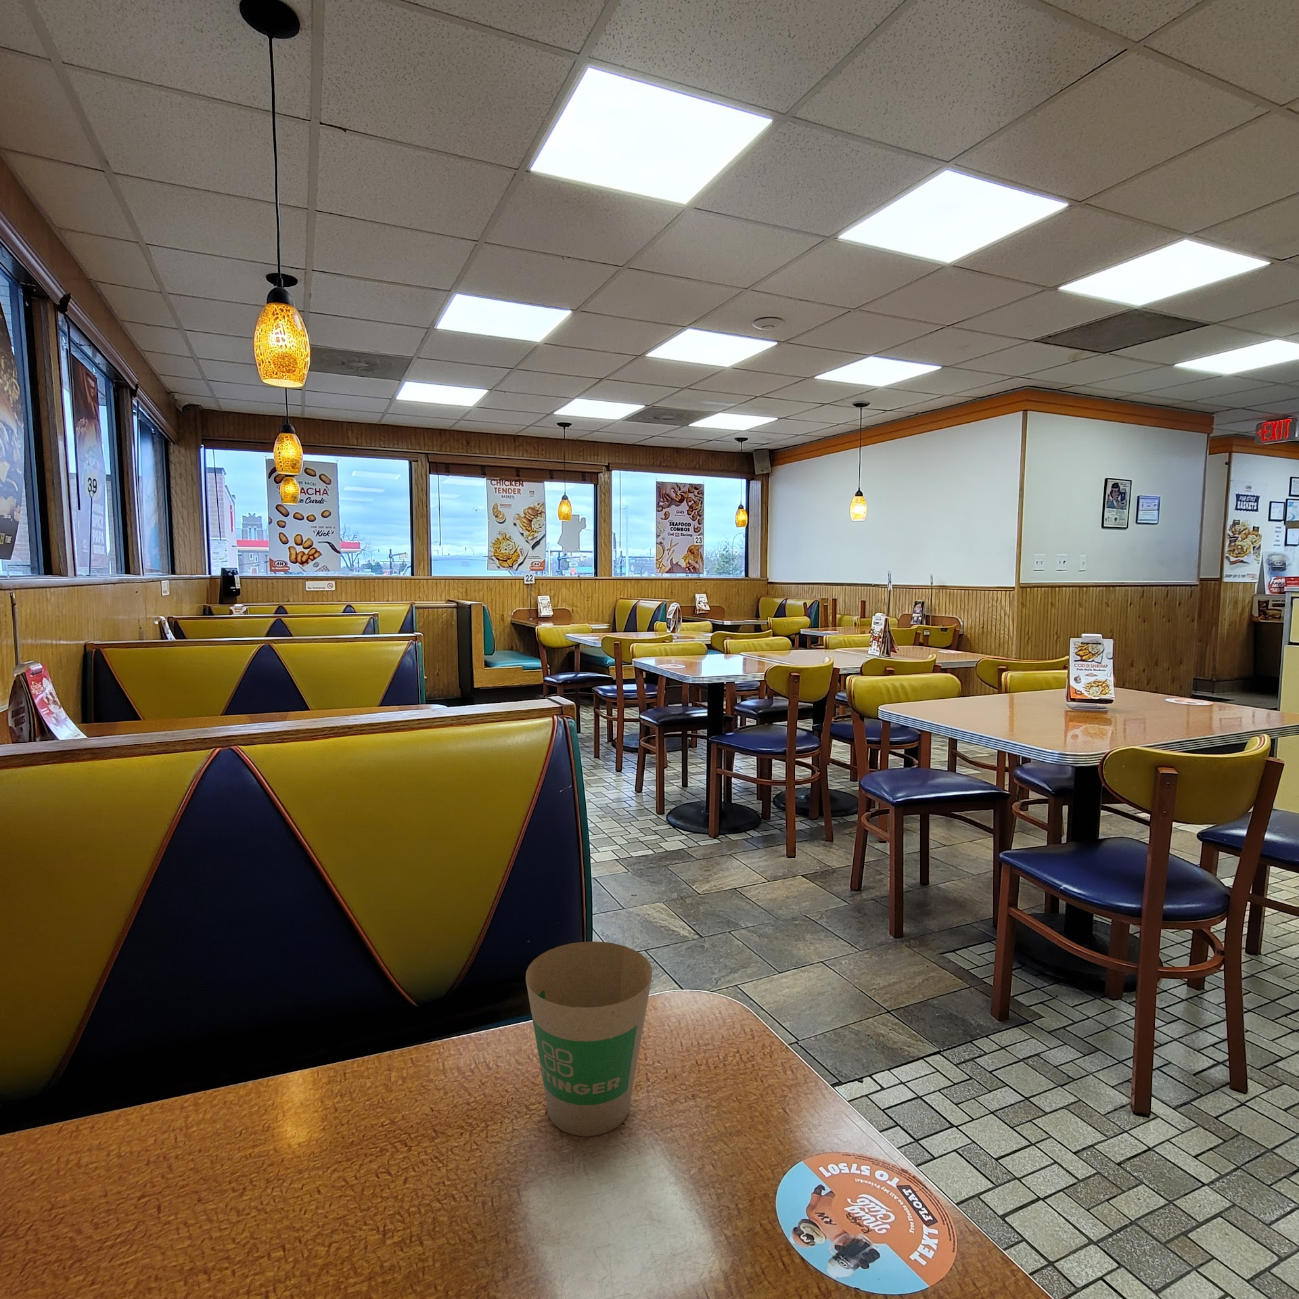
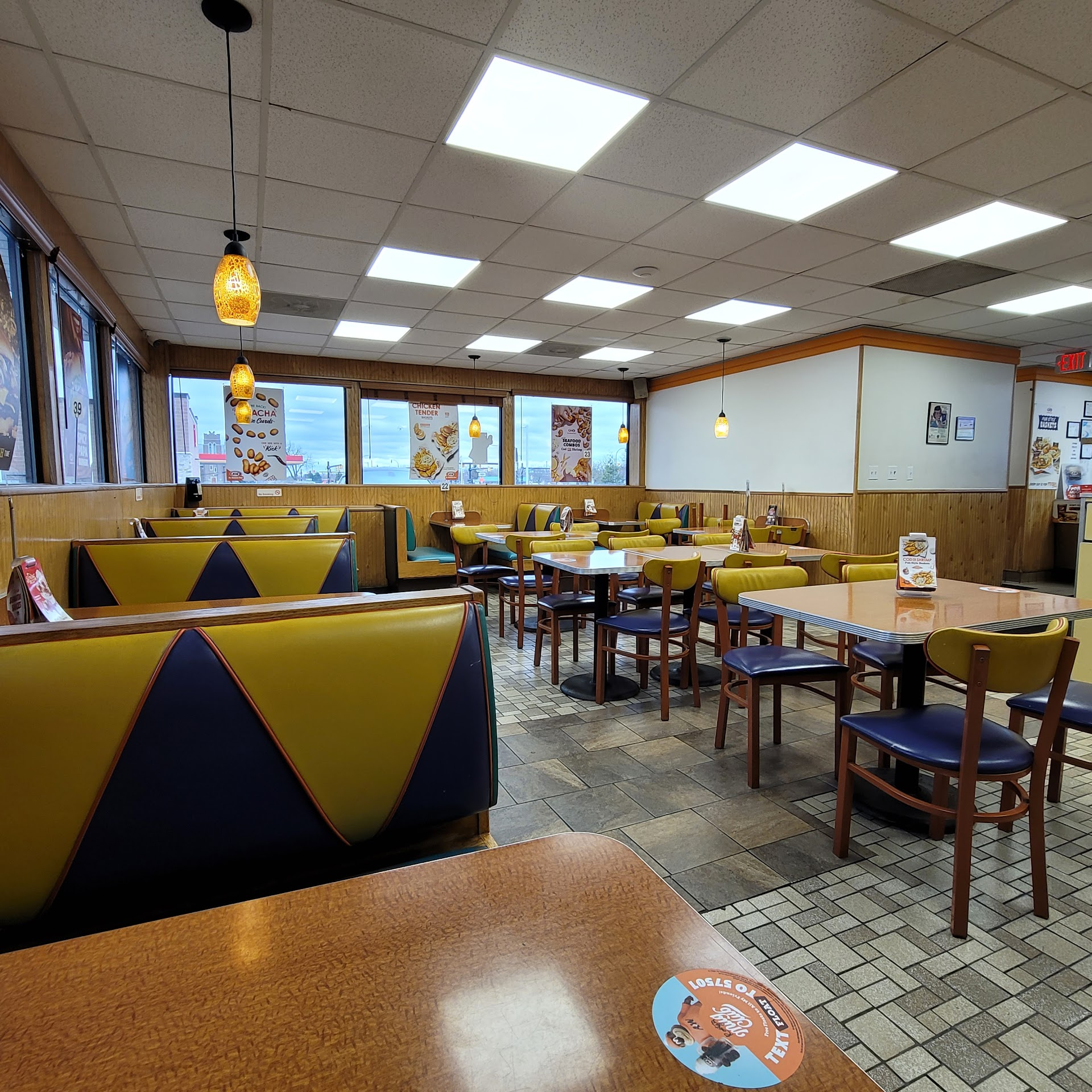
- paper cup (589, 1040)
